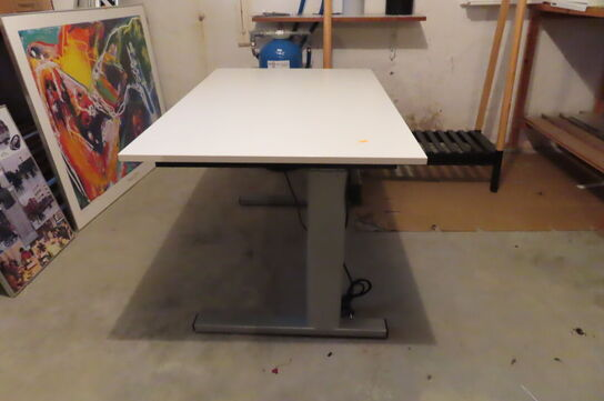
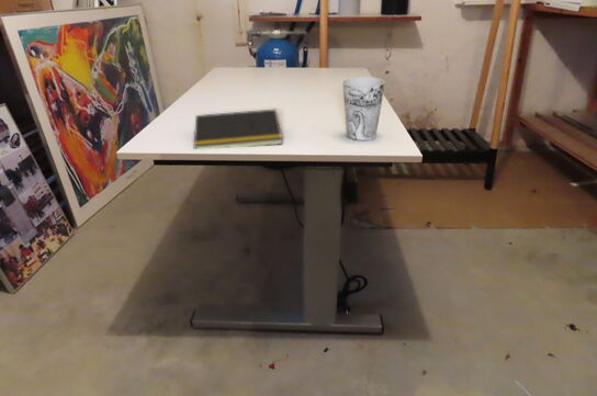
+ notepad (237, 128)
+ cup (362, 109)
